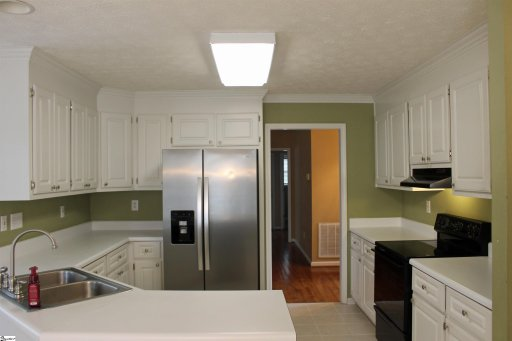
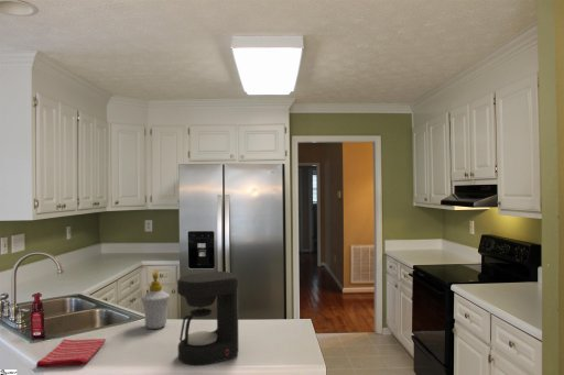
+ coffee maker (207, 315)
+ soap bottle (155, 299)
+ dish towel (73, 351)
